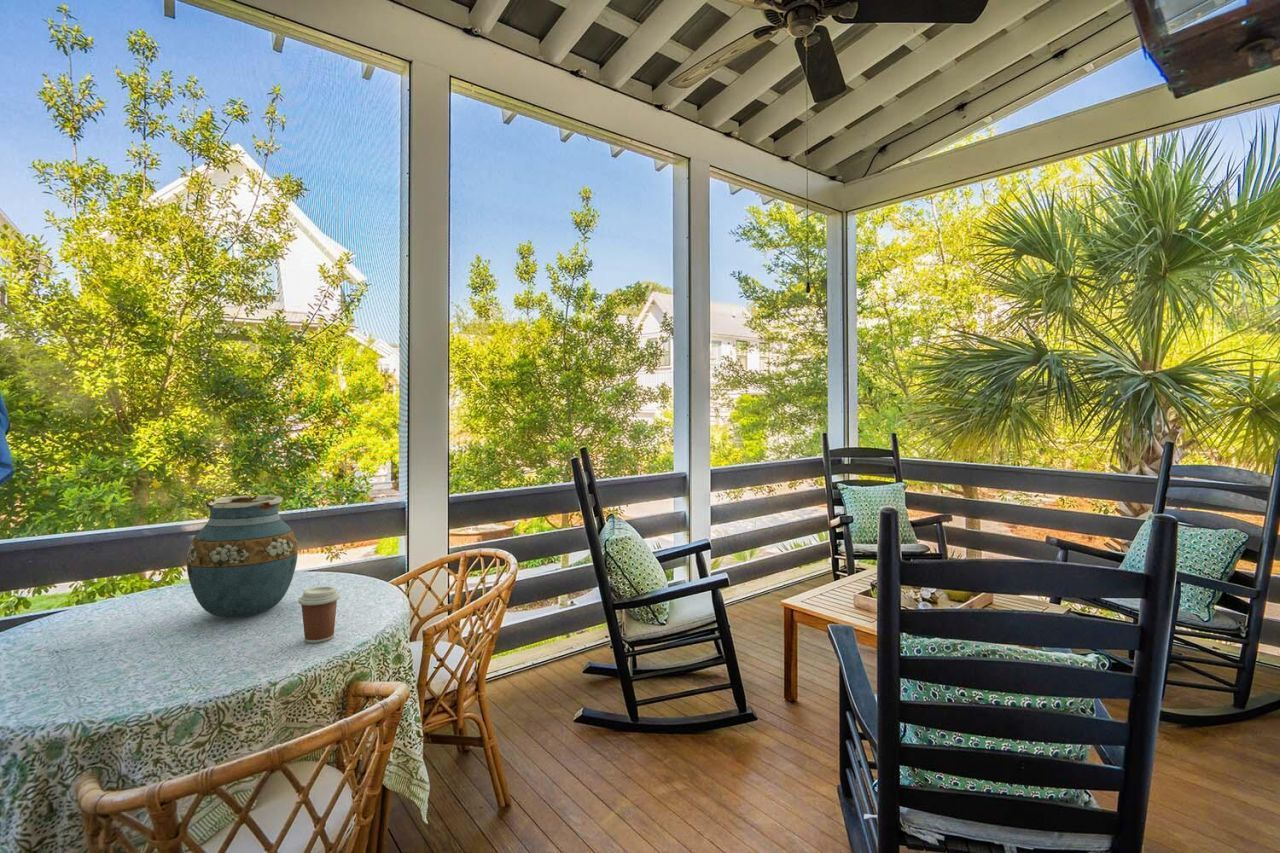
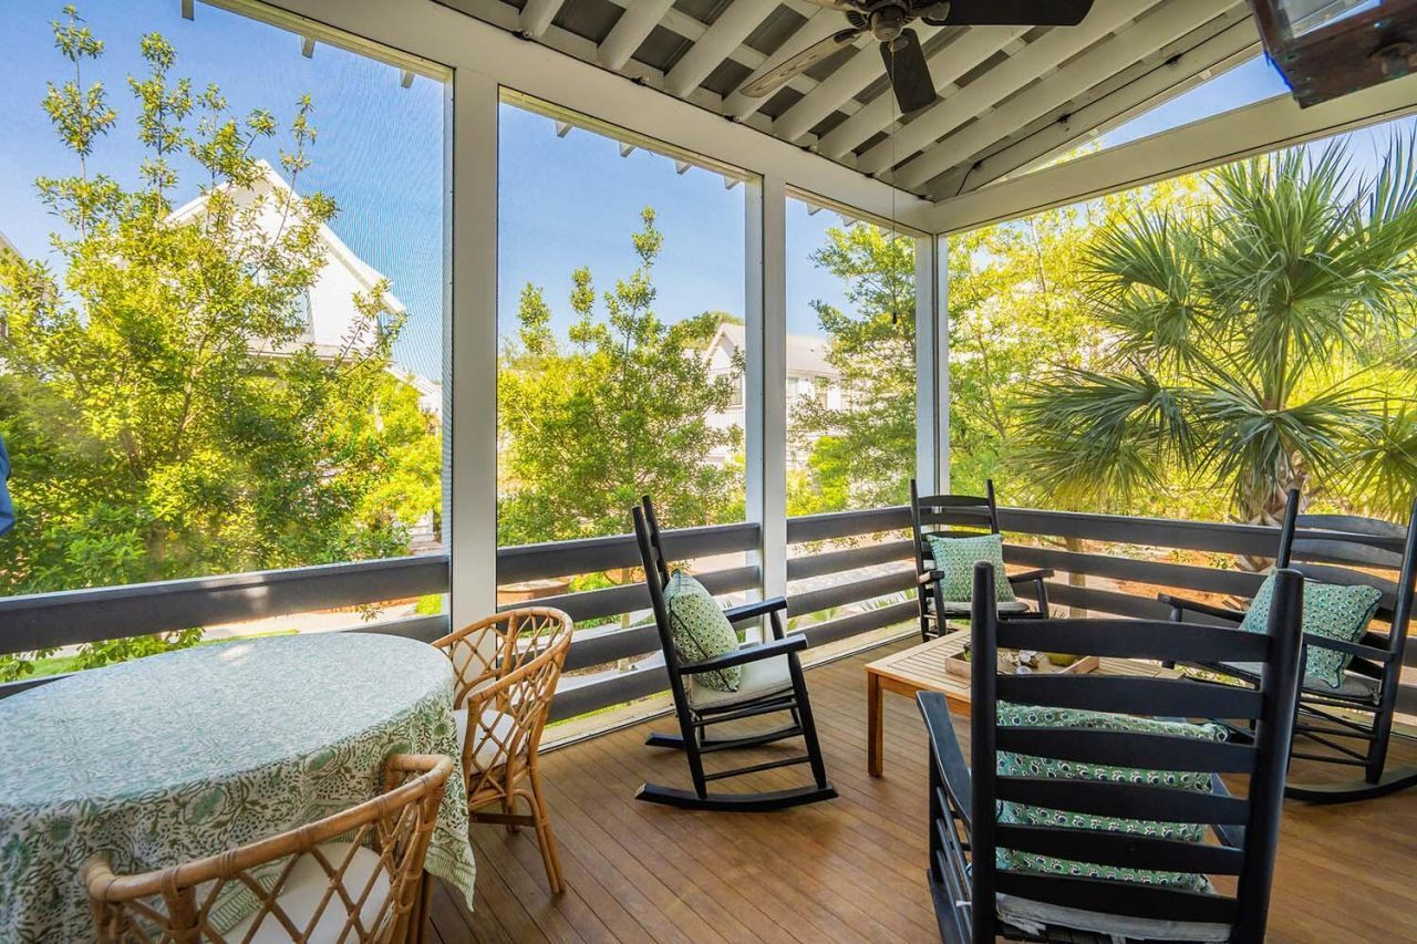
- vase (244, 554)
- coffee cup (319, 614)
